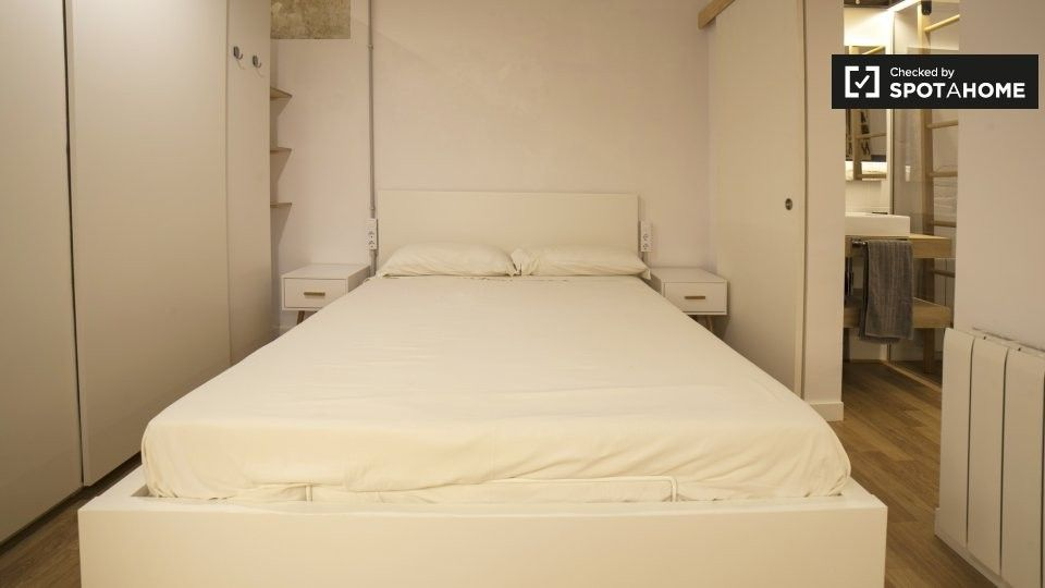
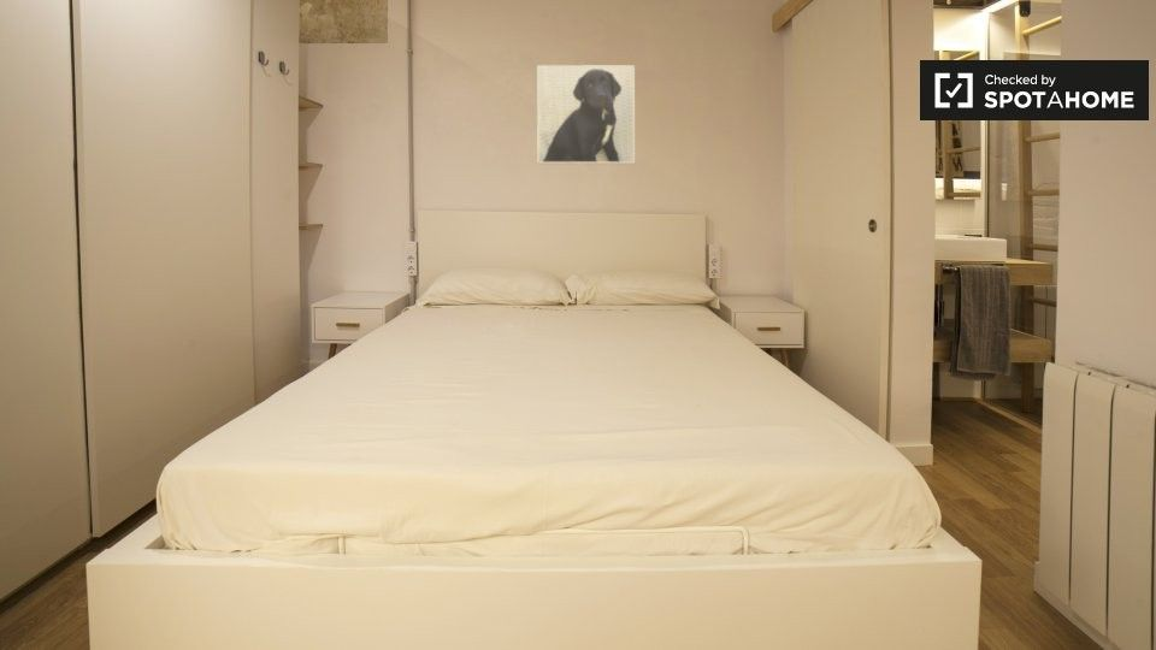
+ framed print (585, 114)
